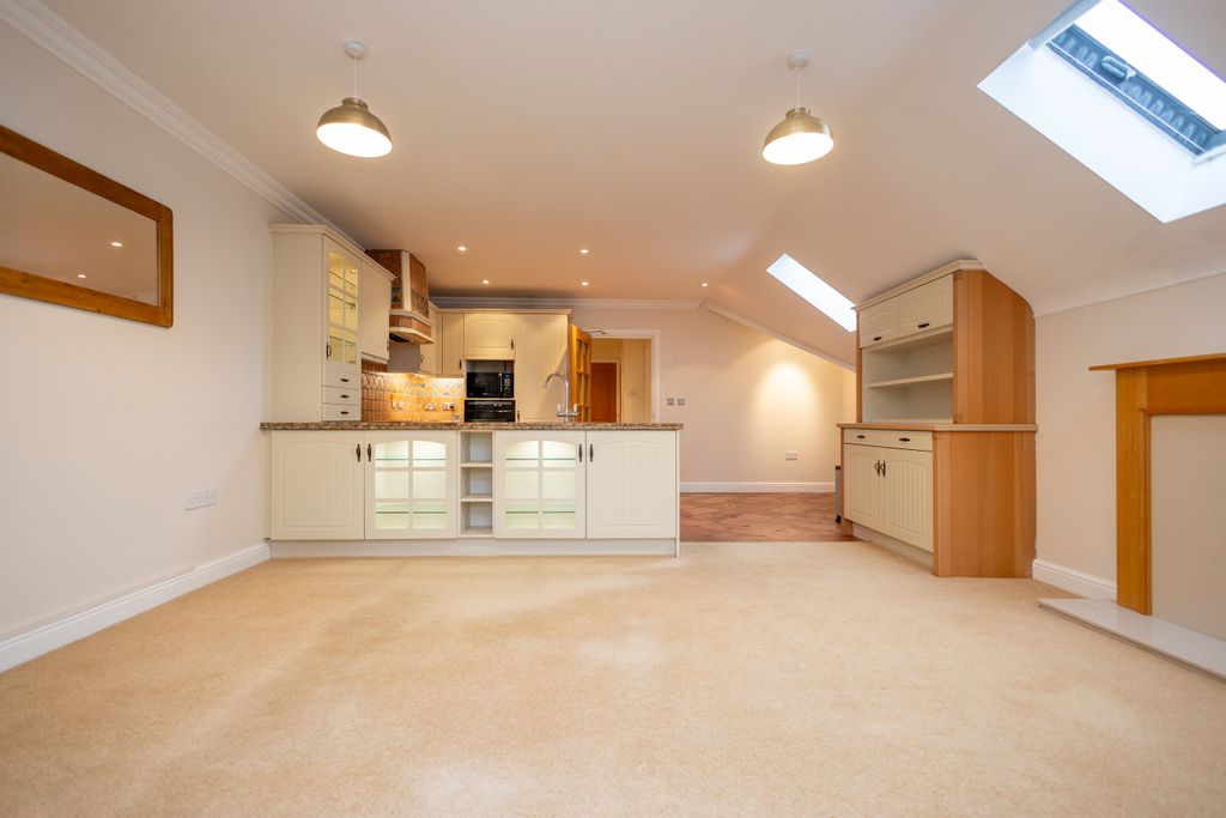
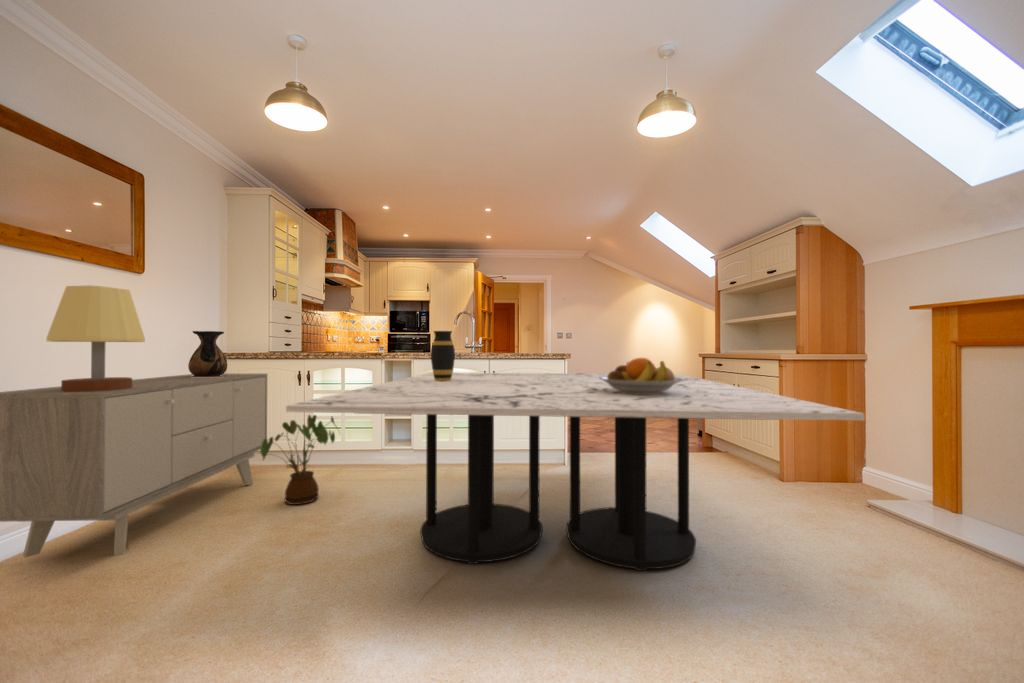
+ sideboard (163, 446)
+ vase (209, 353)
+ dining table (570, 461)
+ fruit bowl (640, 374)
+ table lamp (98, 338)
+ house plant (299, 459)
+ vase (442, 355)
